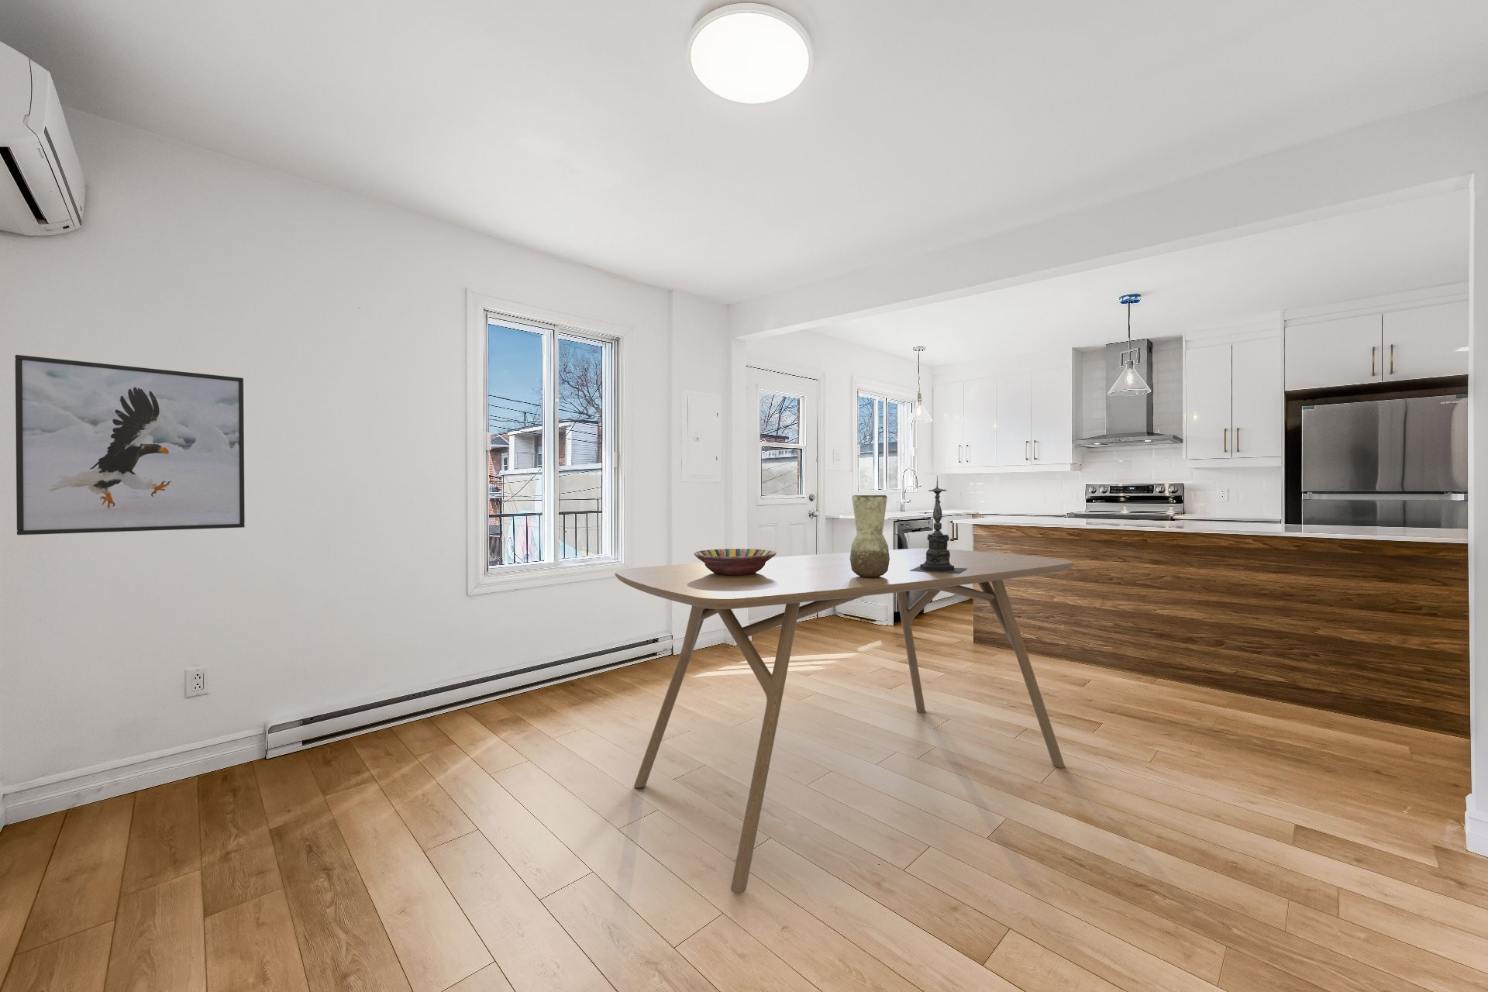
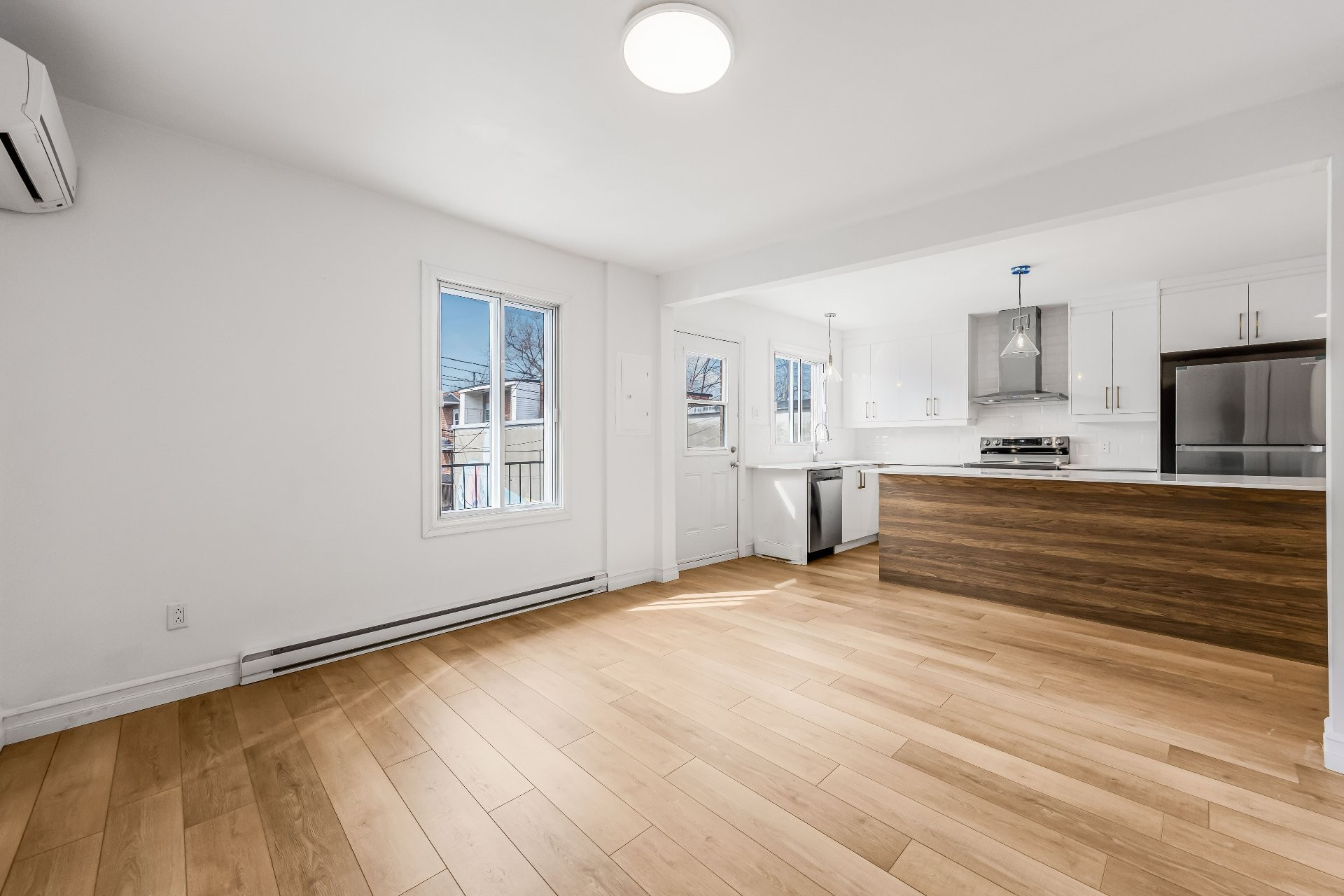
- vase (869, 535)
- serving bowl (735, 561)
- dining table (908, 659)
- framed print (141, 448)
- candle holder (938, 523)
